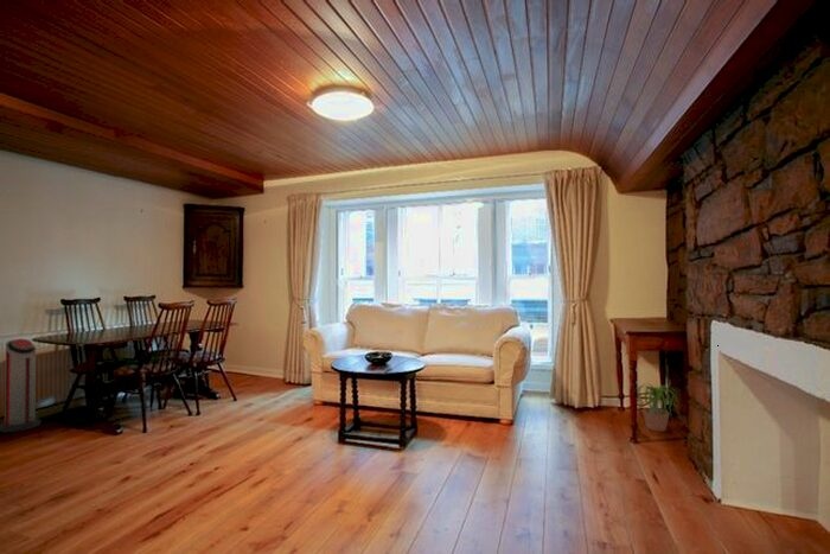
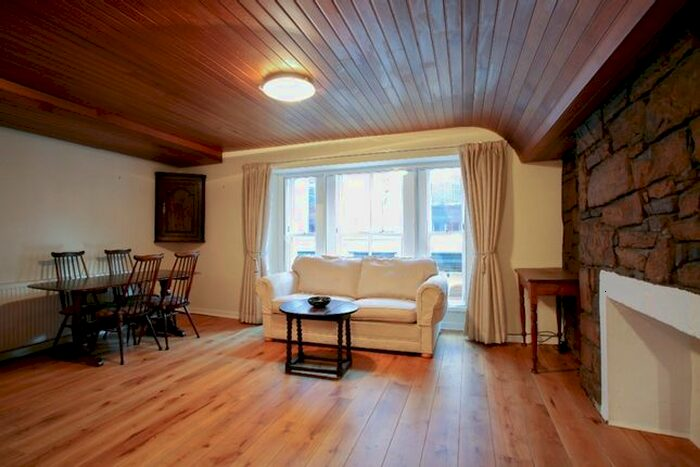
- potted plant (660, 407)
- air purifier (20, 382)
